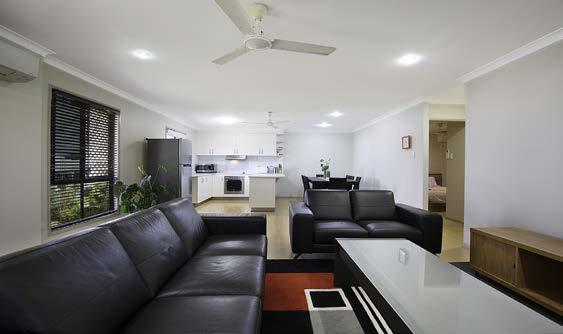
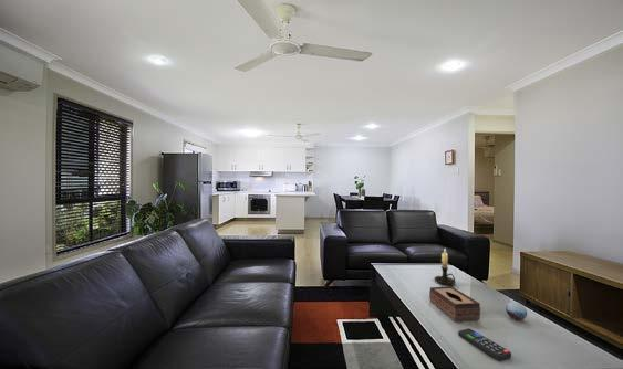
+ decorative orb (516, 310)
+ remote control (482, 342)
+ tissue box (453, 302)
+ candle holder (446, 265)
